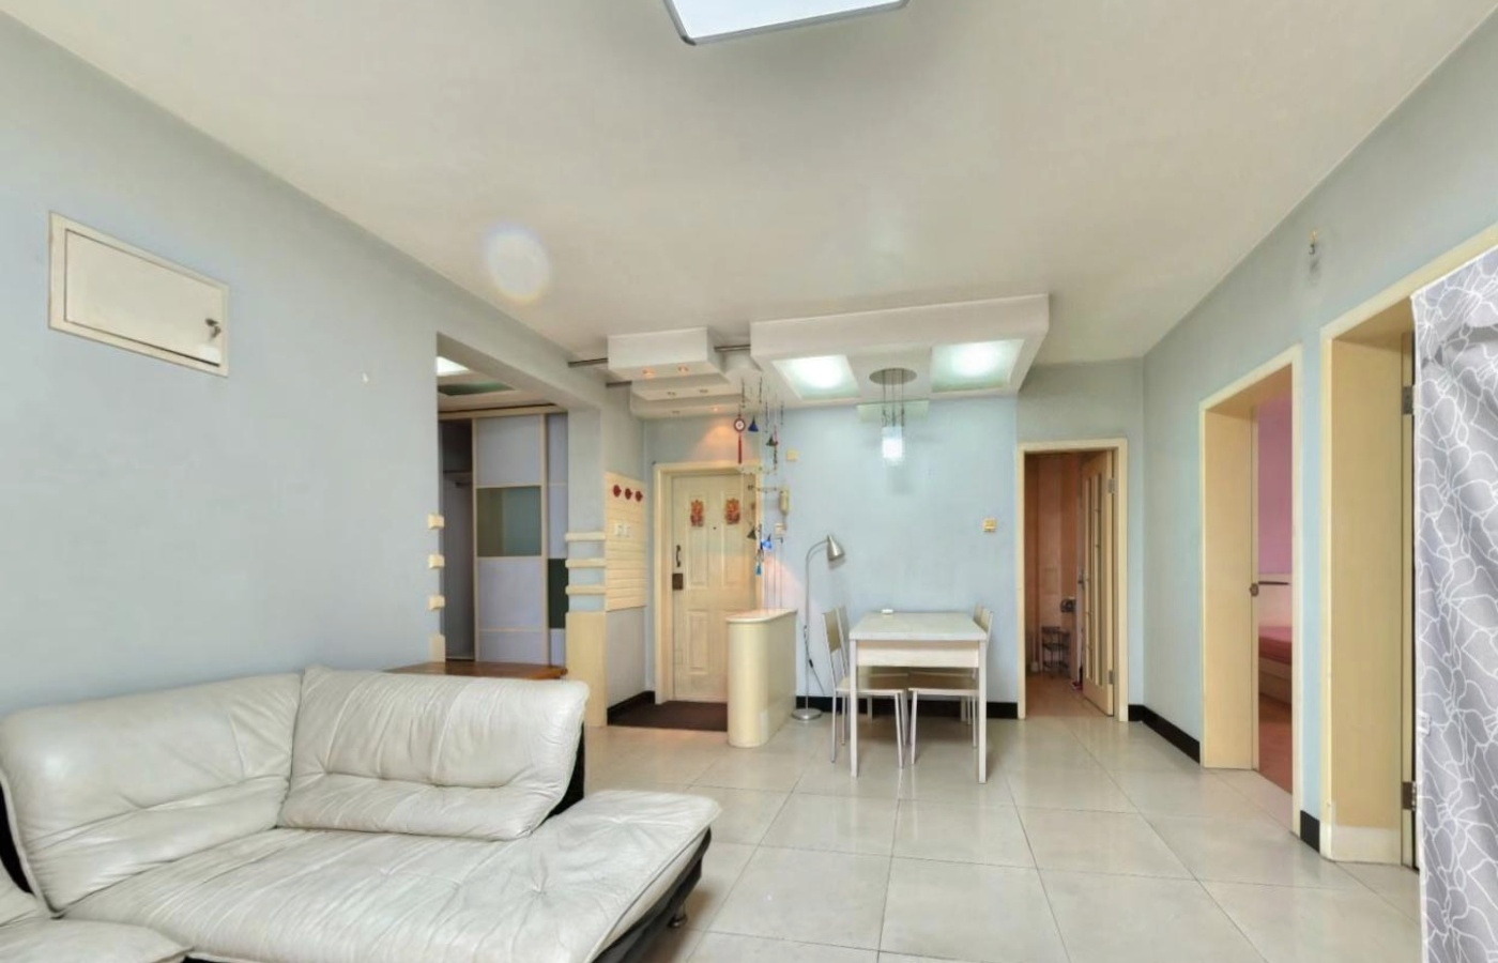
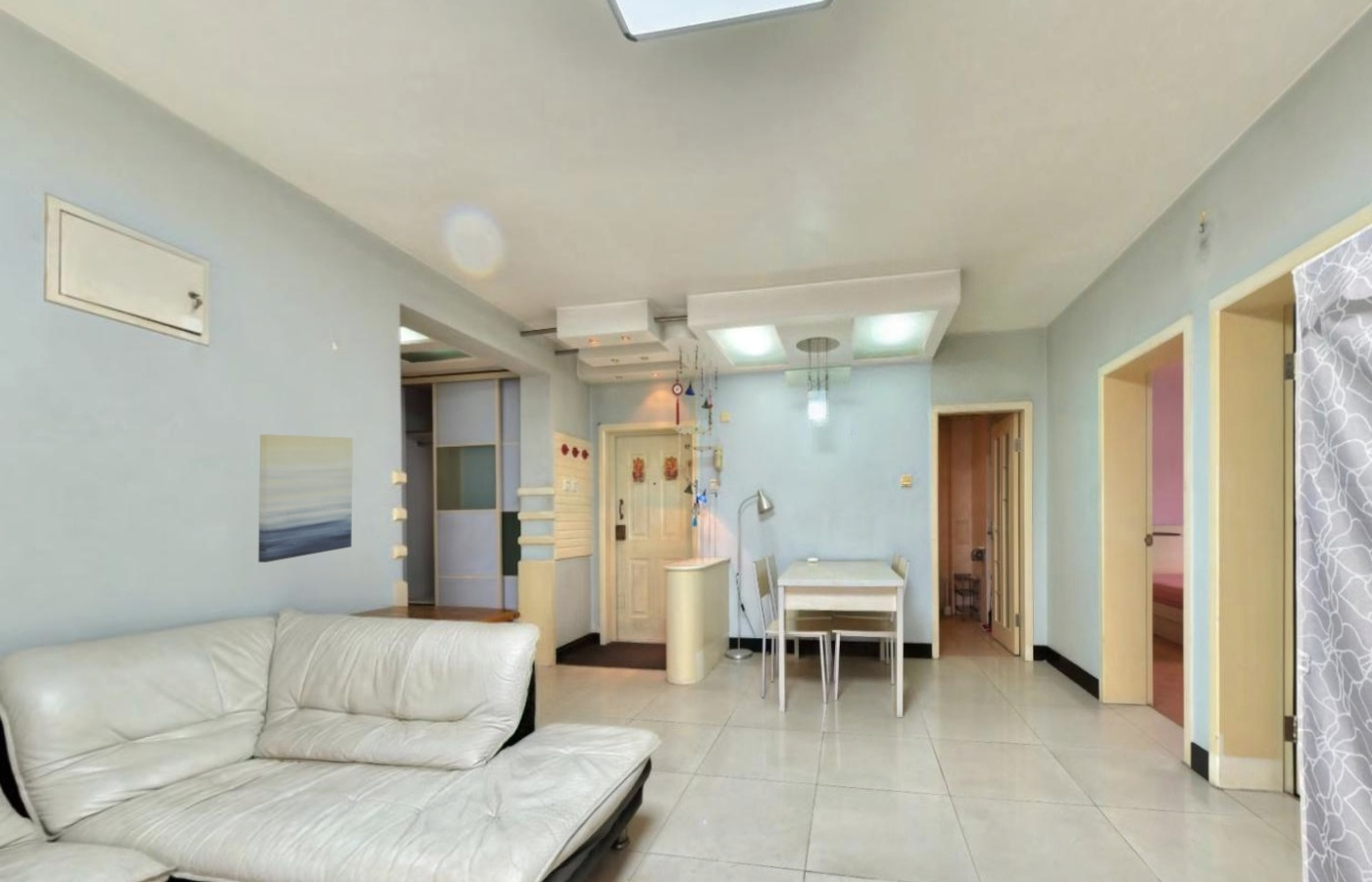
+ wall art (309, 495)
